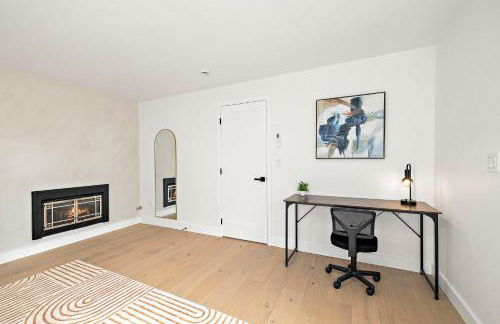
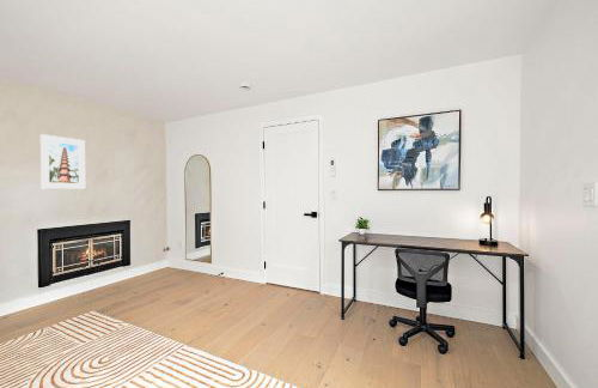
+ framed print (63, 163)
